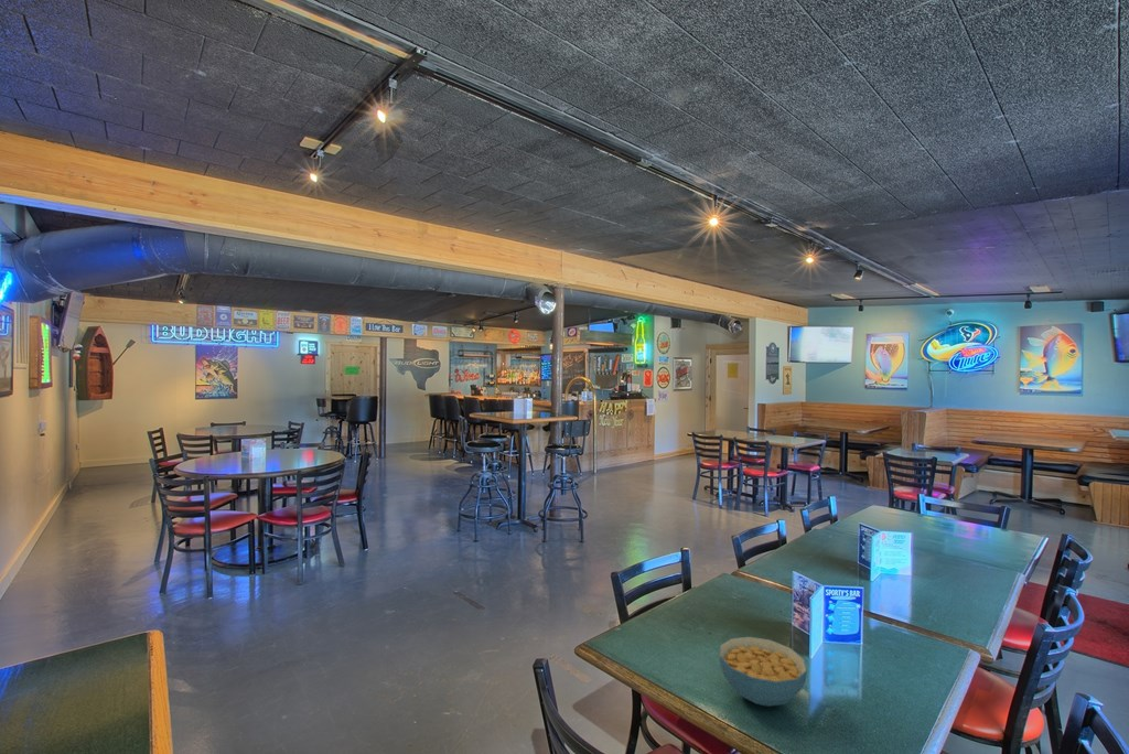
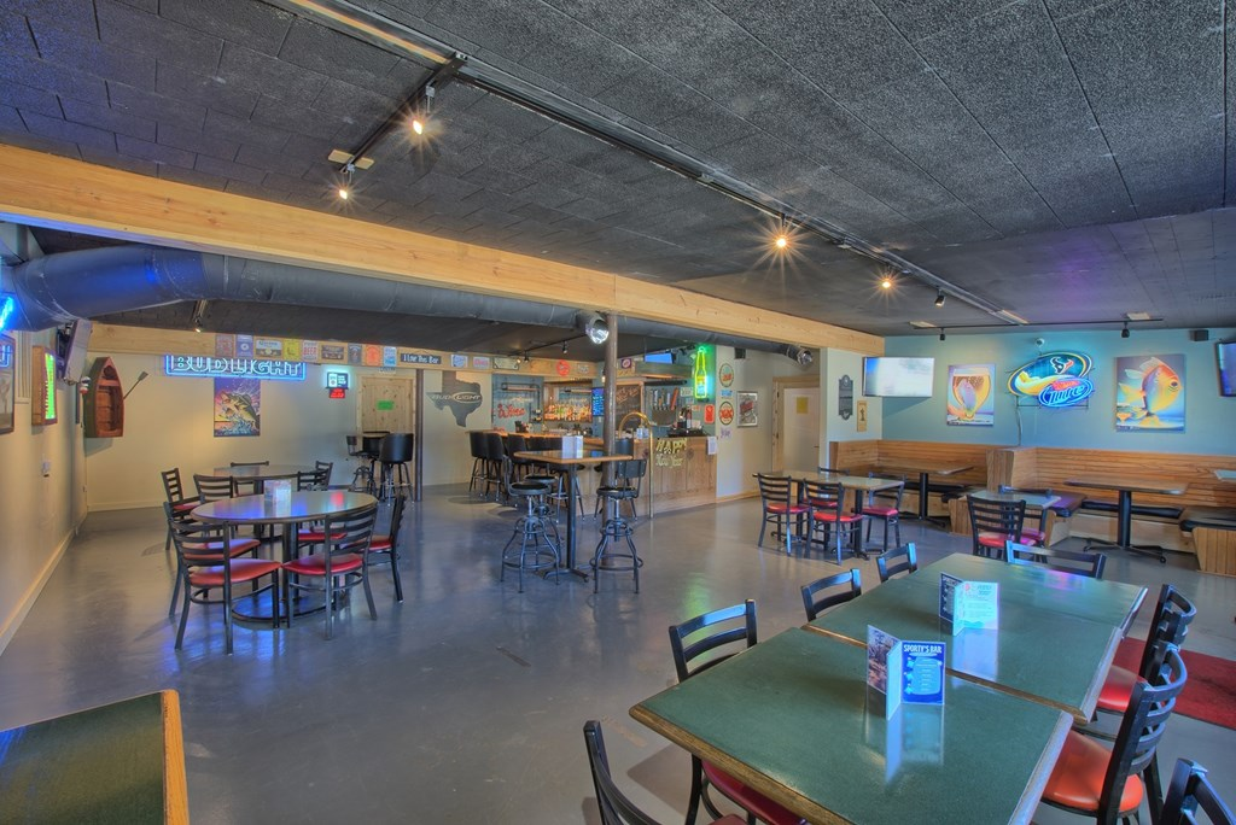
- cereal bowl (761, 677)
